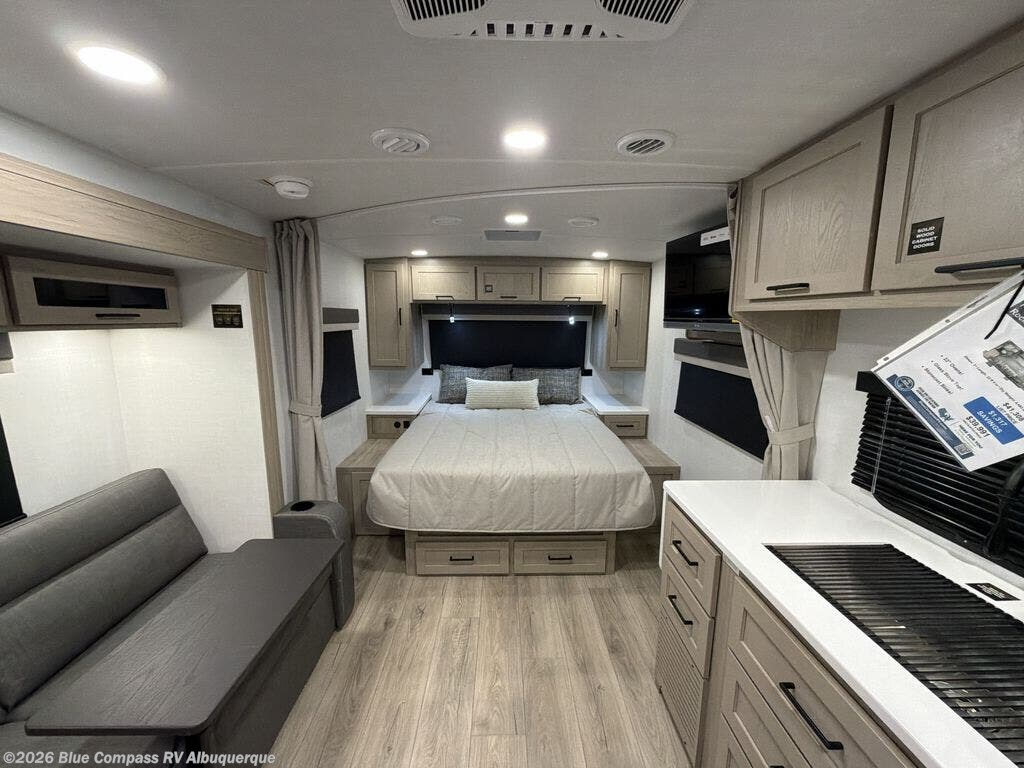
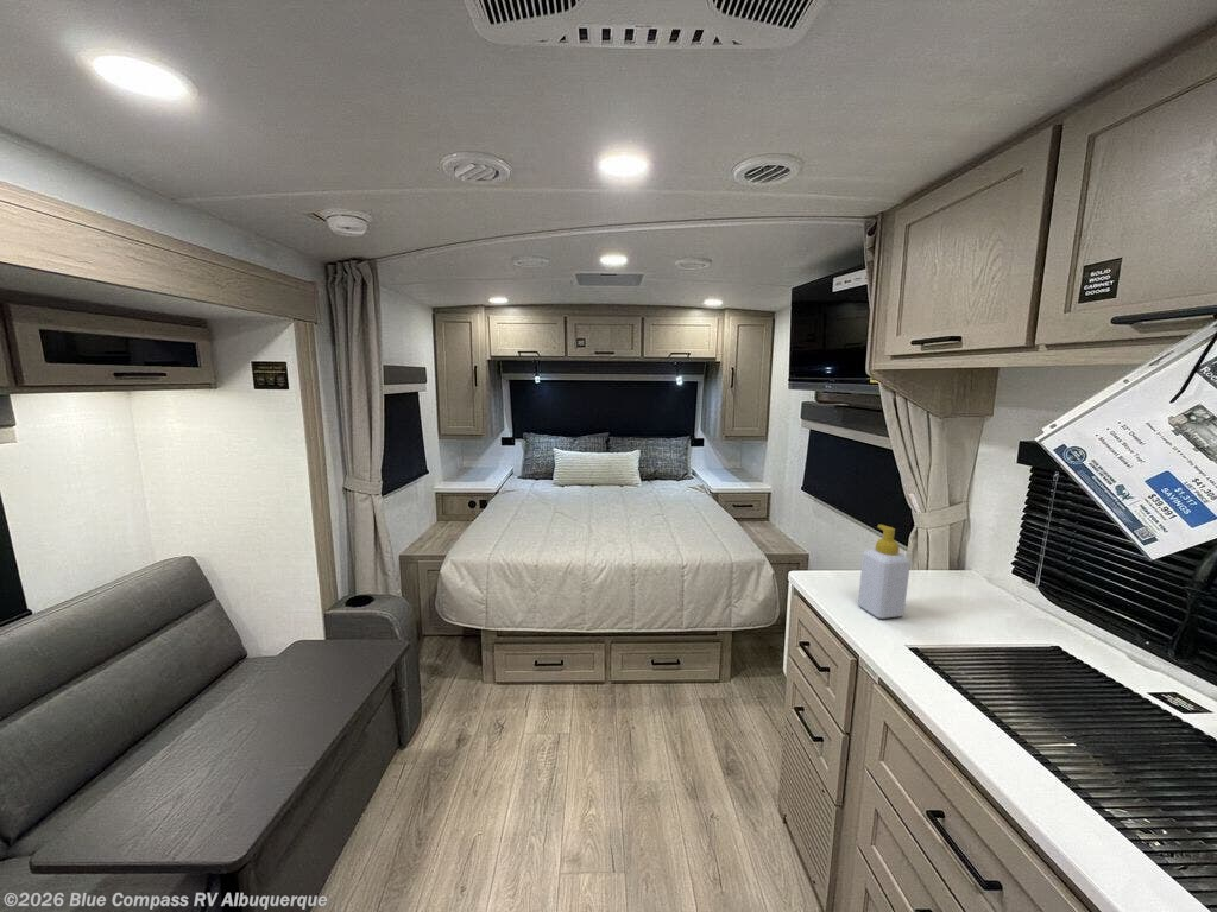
+ soap bottle (884, 570)
